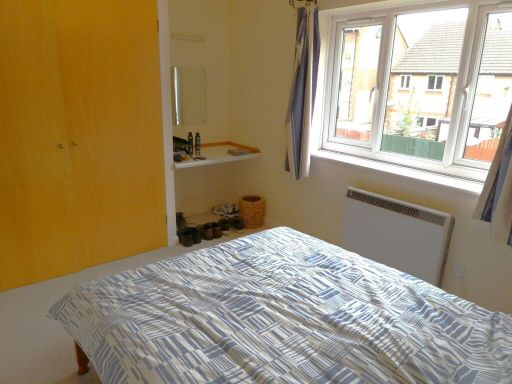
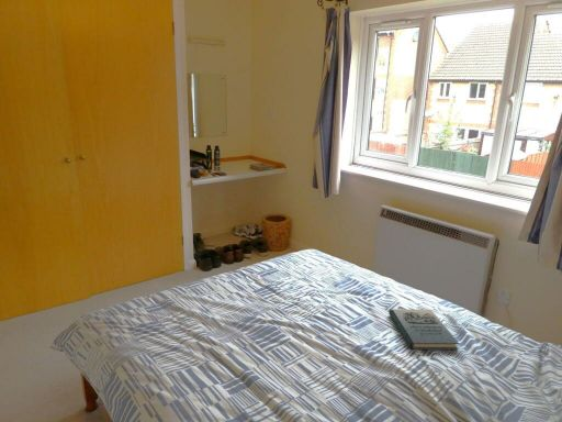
+ book (420, 327)
